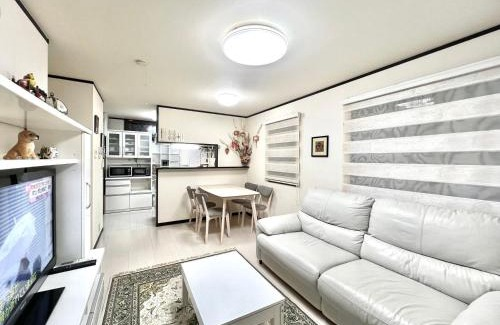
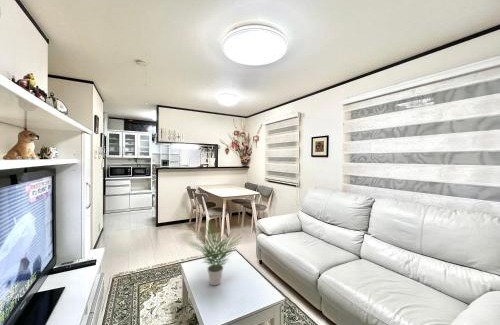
+ potted plant (214, 253)
